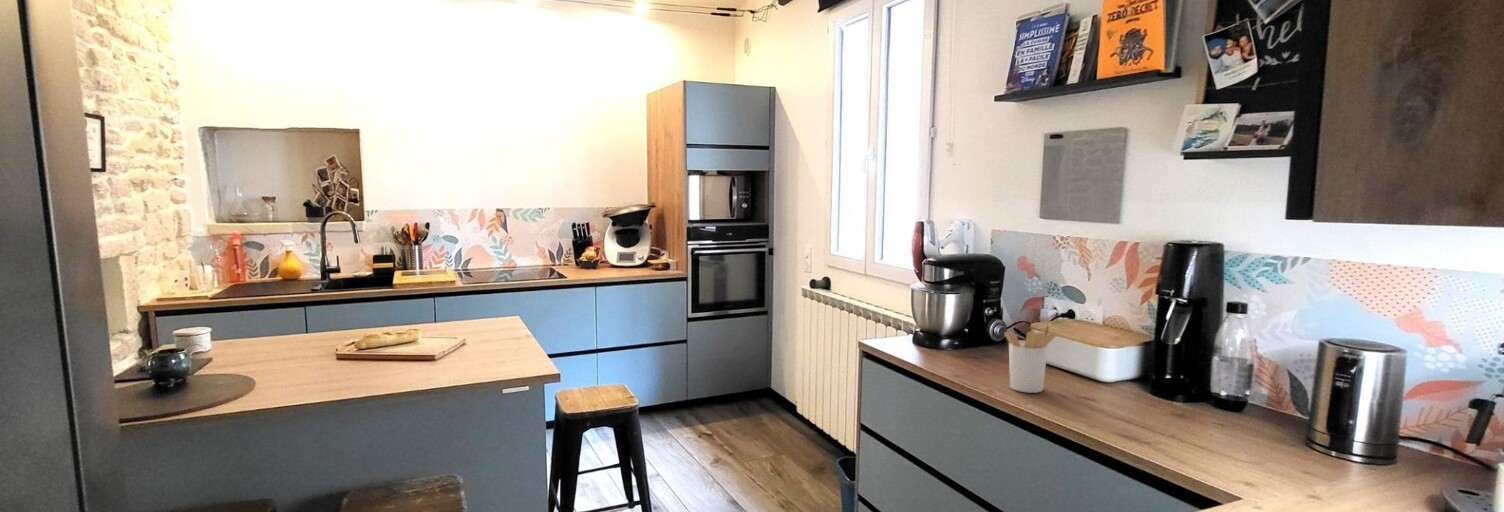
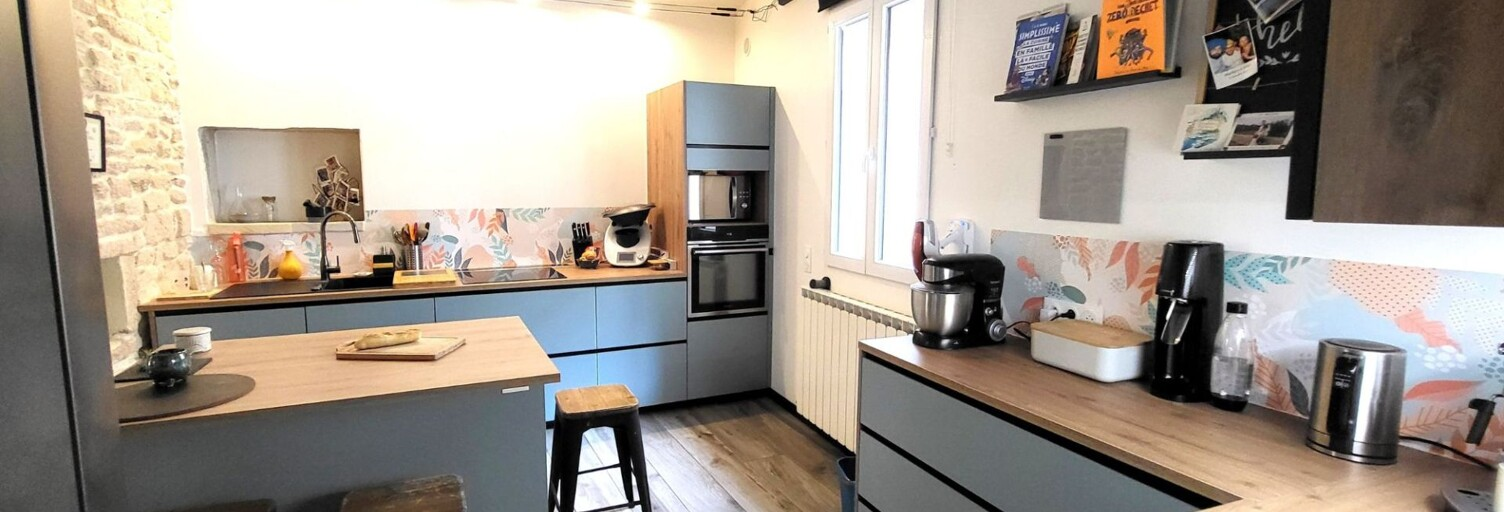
- utensil holder (1031, 357)
